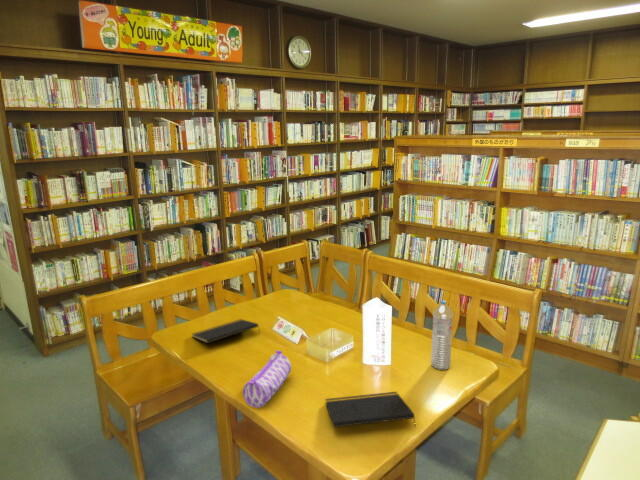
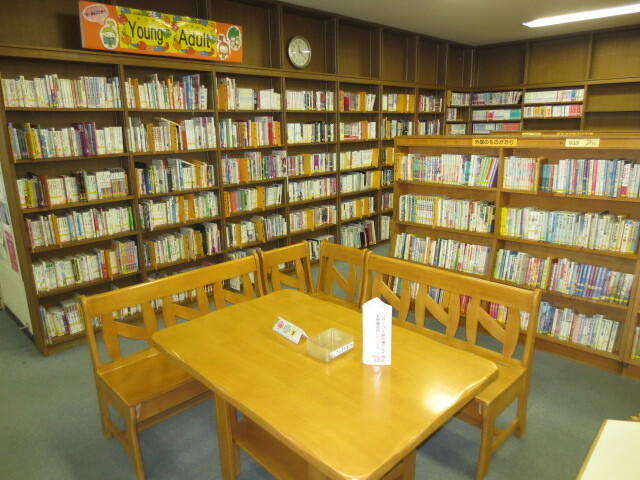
- pencil case (268, 377)
- notepad (225, 330)
- notepad (367, 408)
- water bottle (441, 334)
